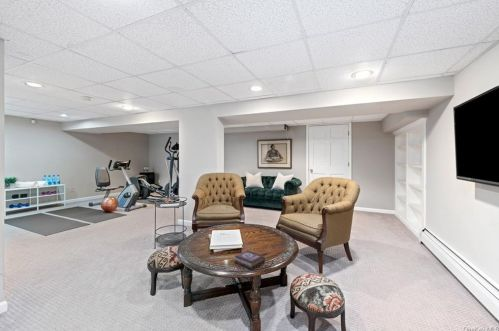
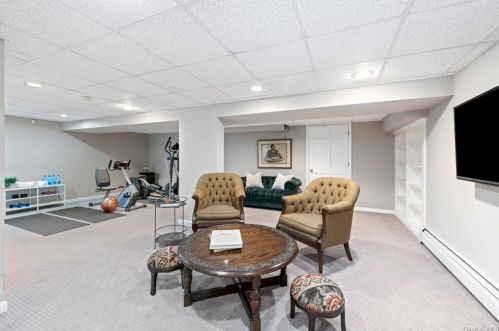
- book (249, 258)
